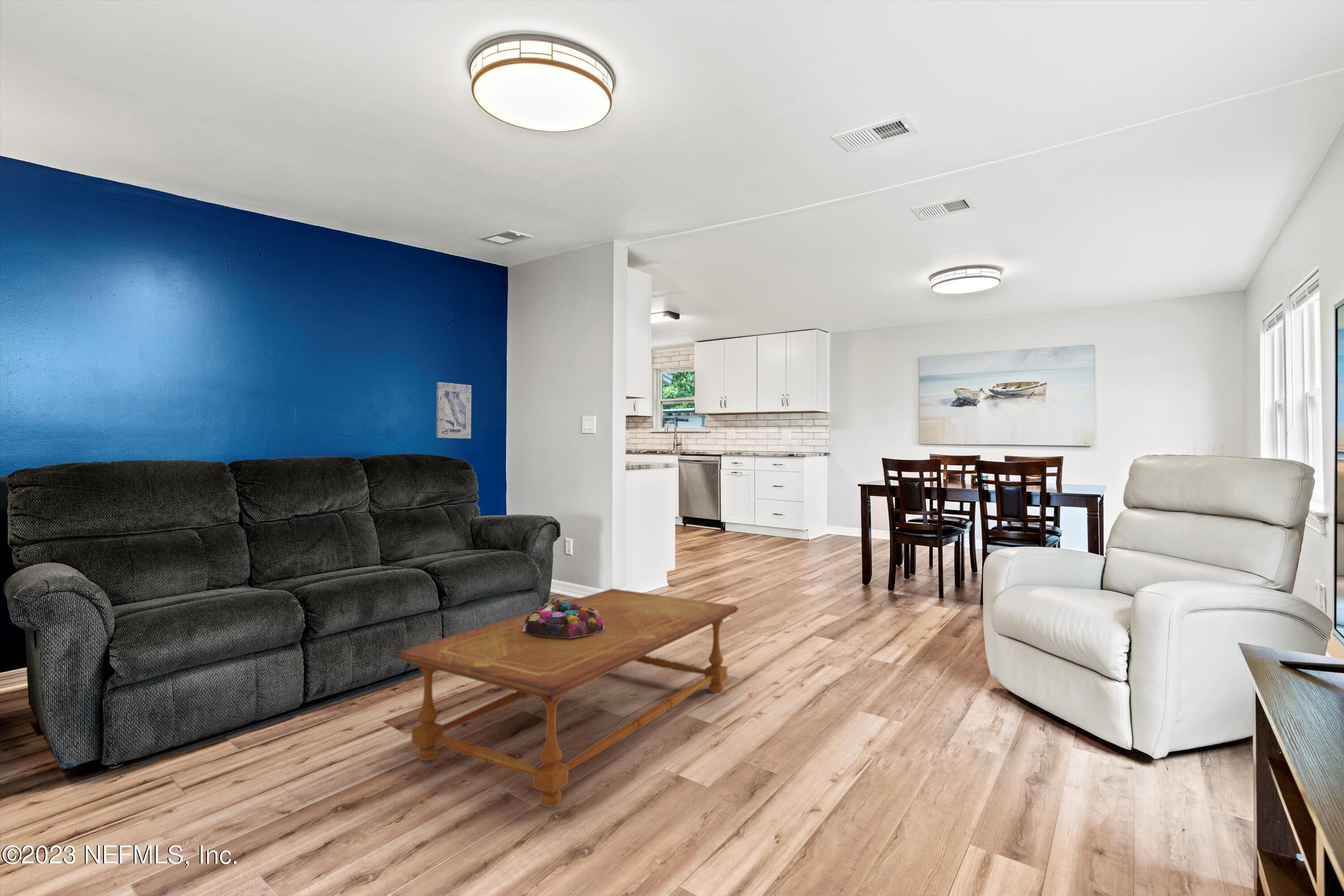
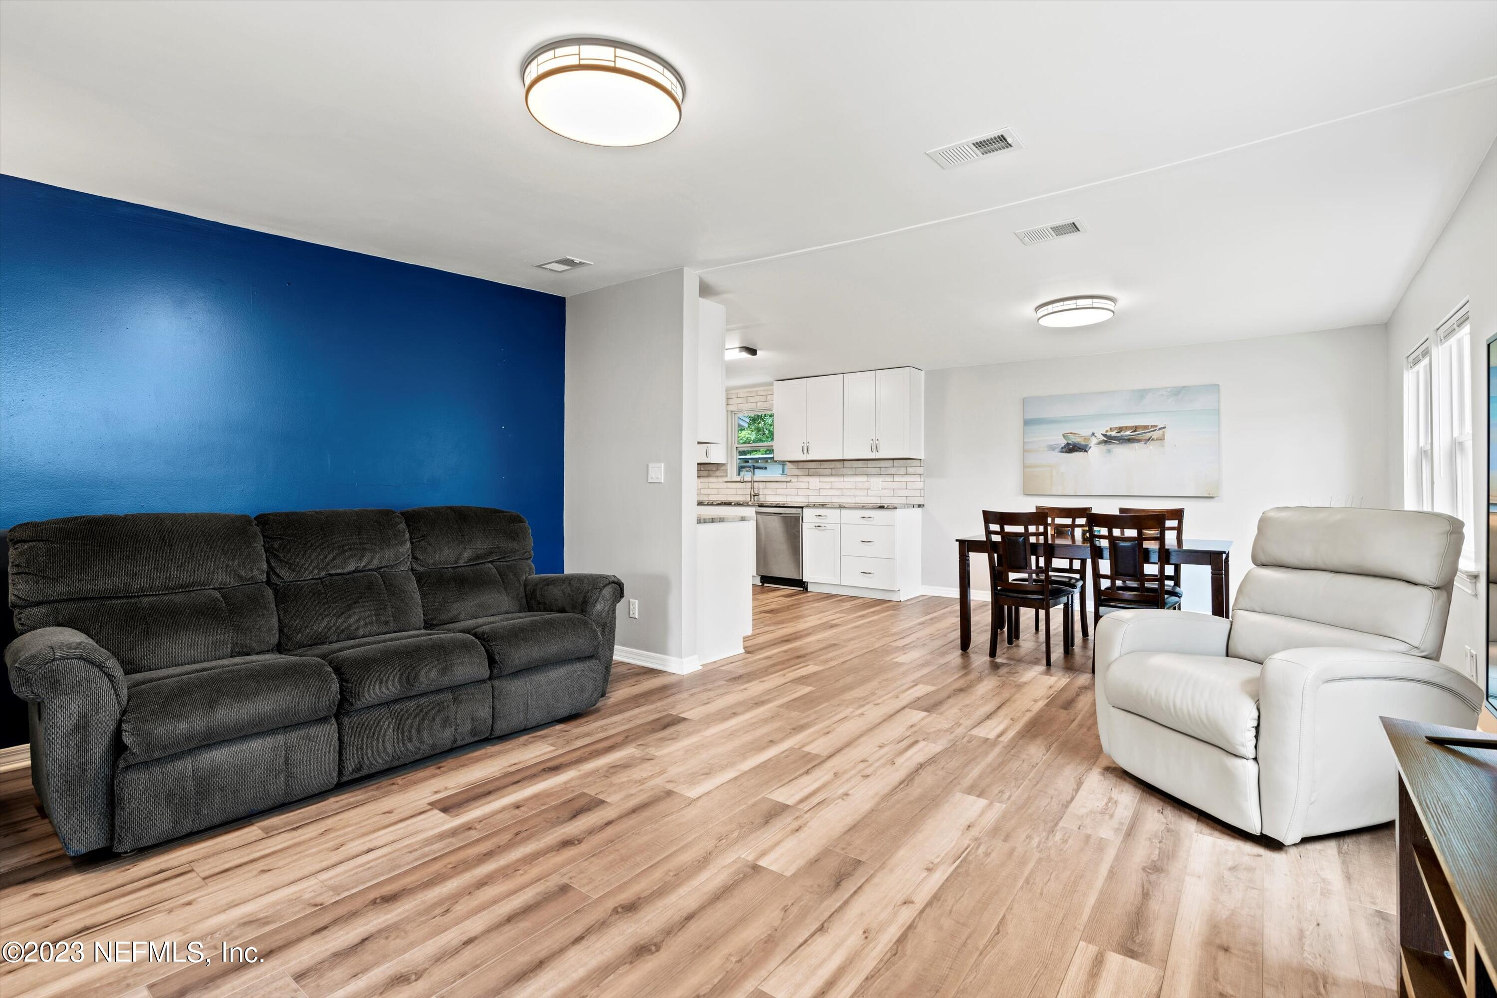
- coffee table (590, 673)
- wall art (454, 411)
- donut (563, 616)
